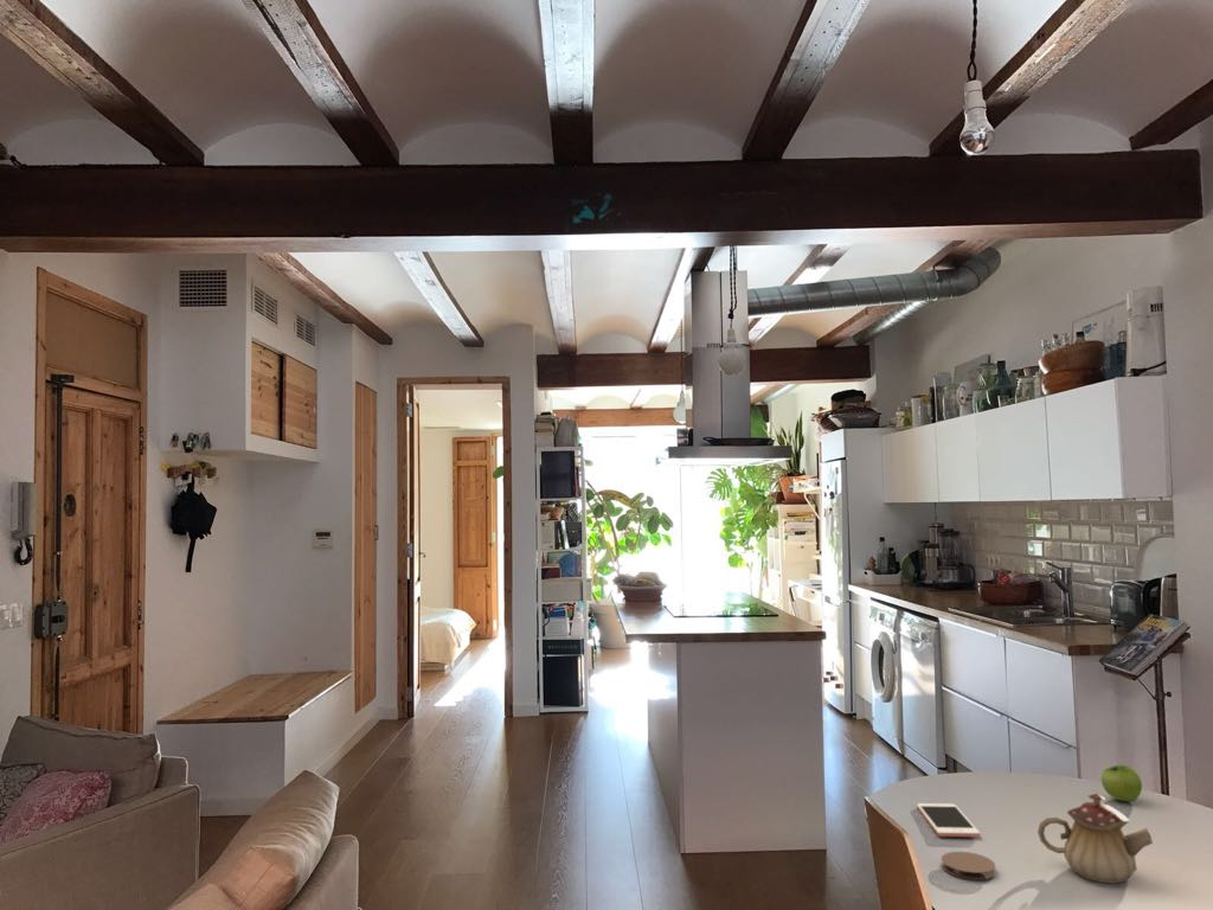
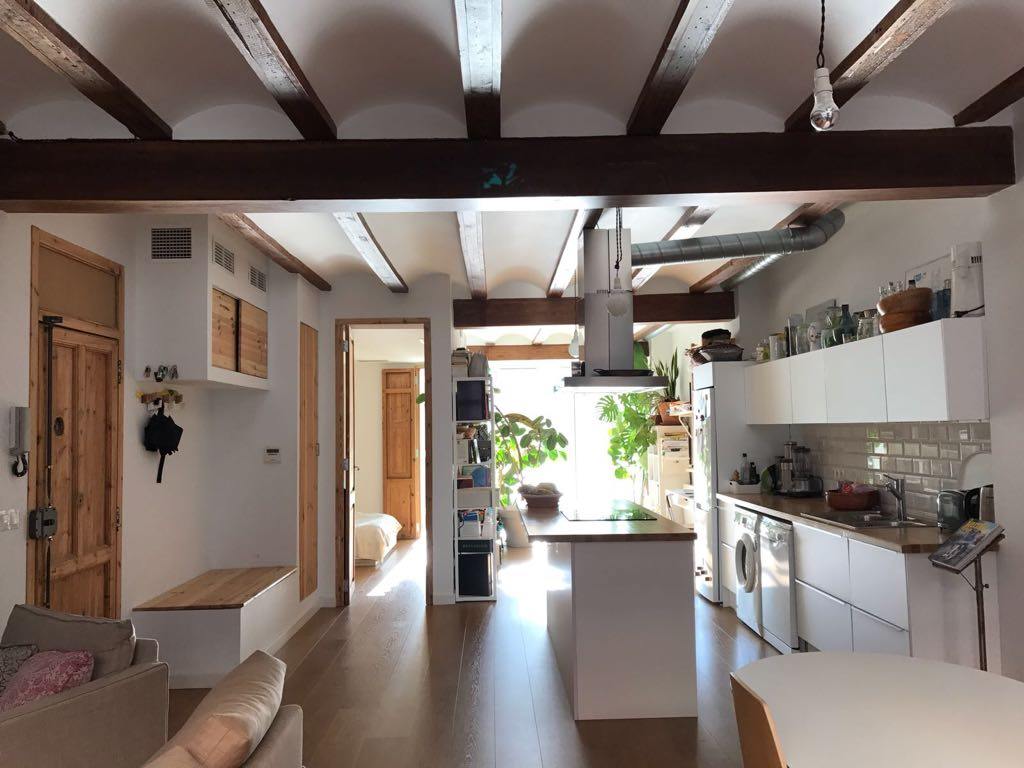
- teapot (1092, 832)
- coaster (968, 865)
- fruit (1121, 782)
- cell phone (946, 819)
